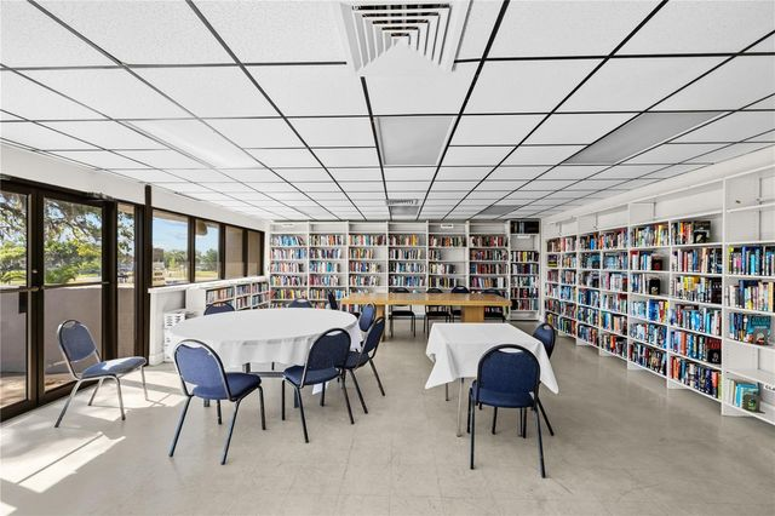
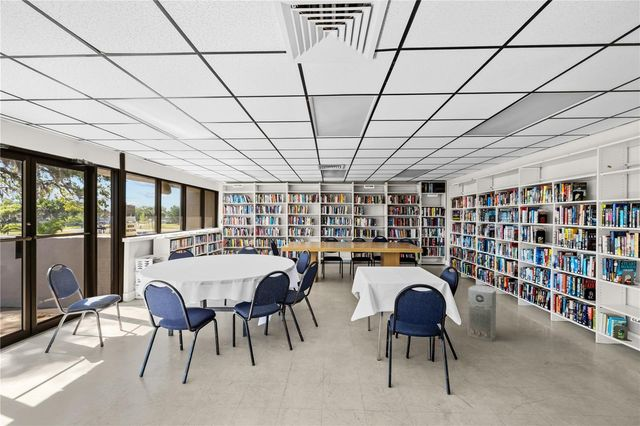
+ air purifier (482, 311)
